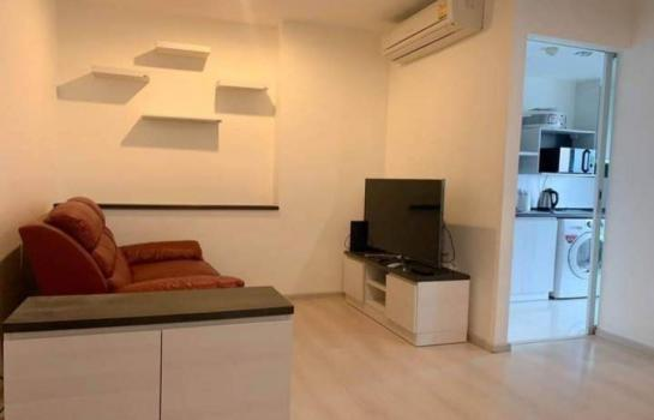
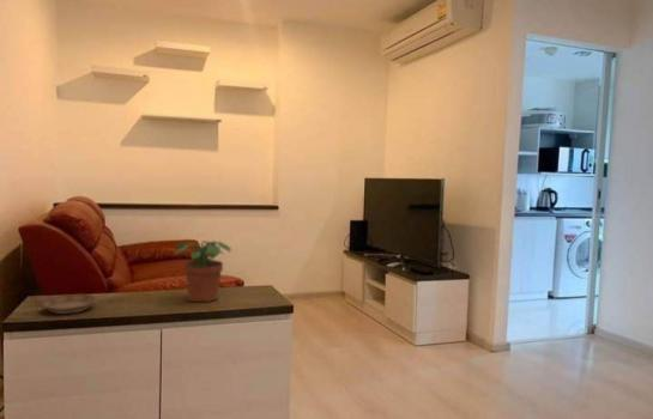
+ potted plant (201, 271)
+ saucer (69, 304)
